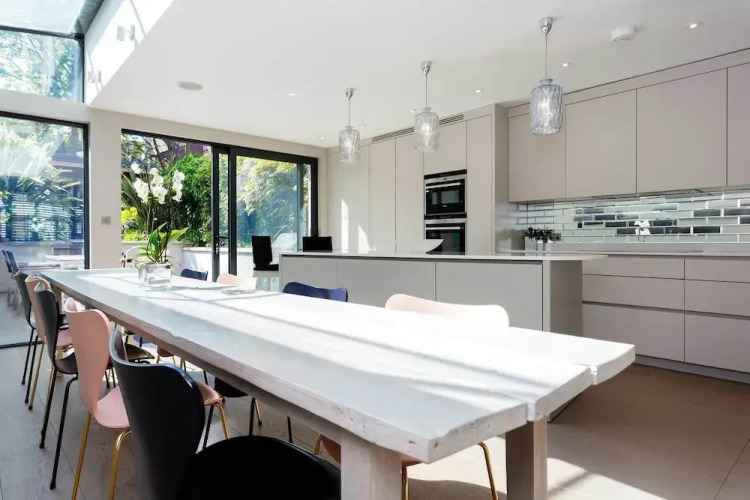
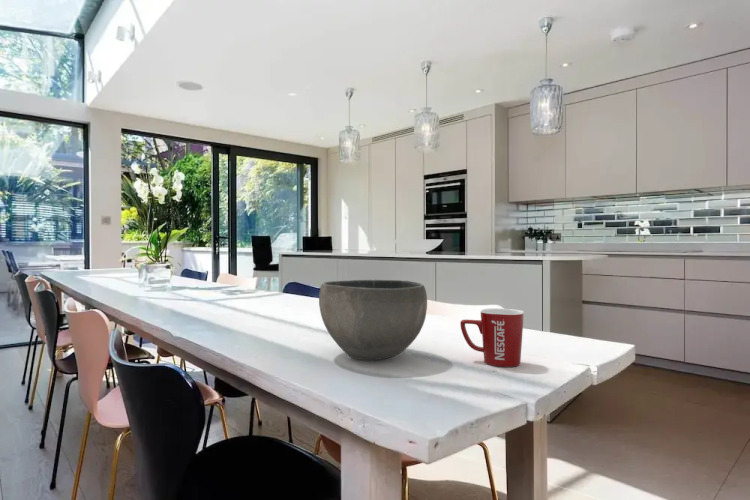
+ bowl (373, 318)
+ mug (491, 336)
